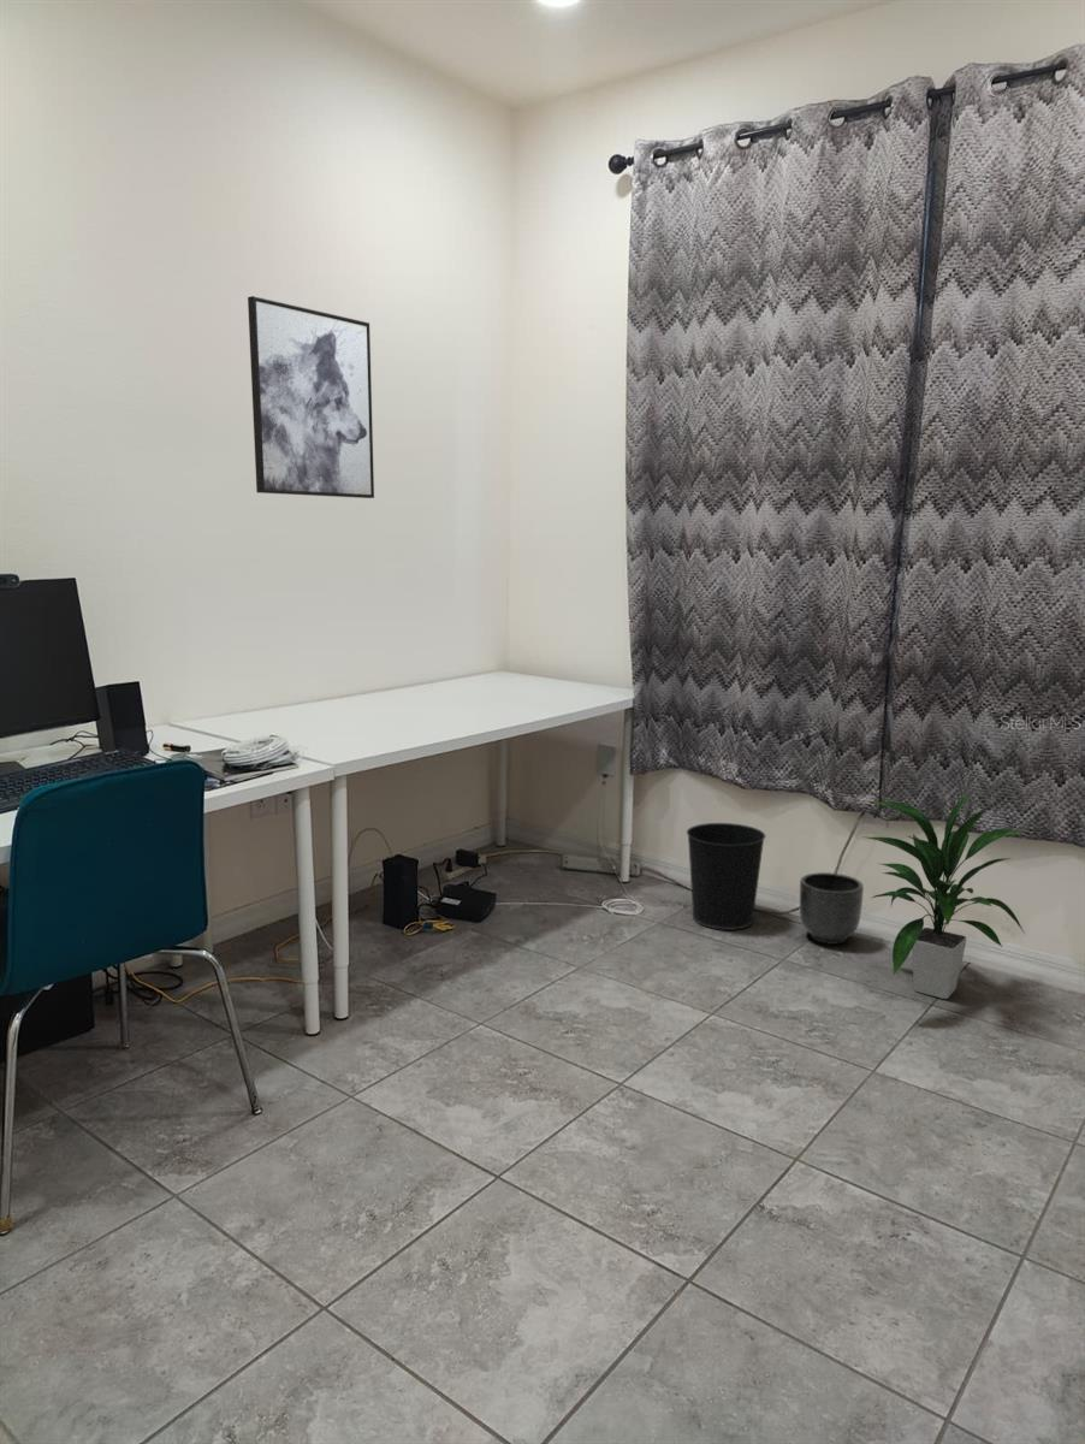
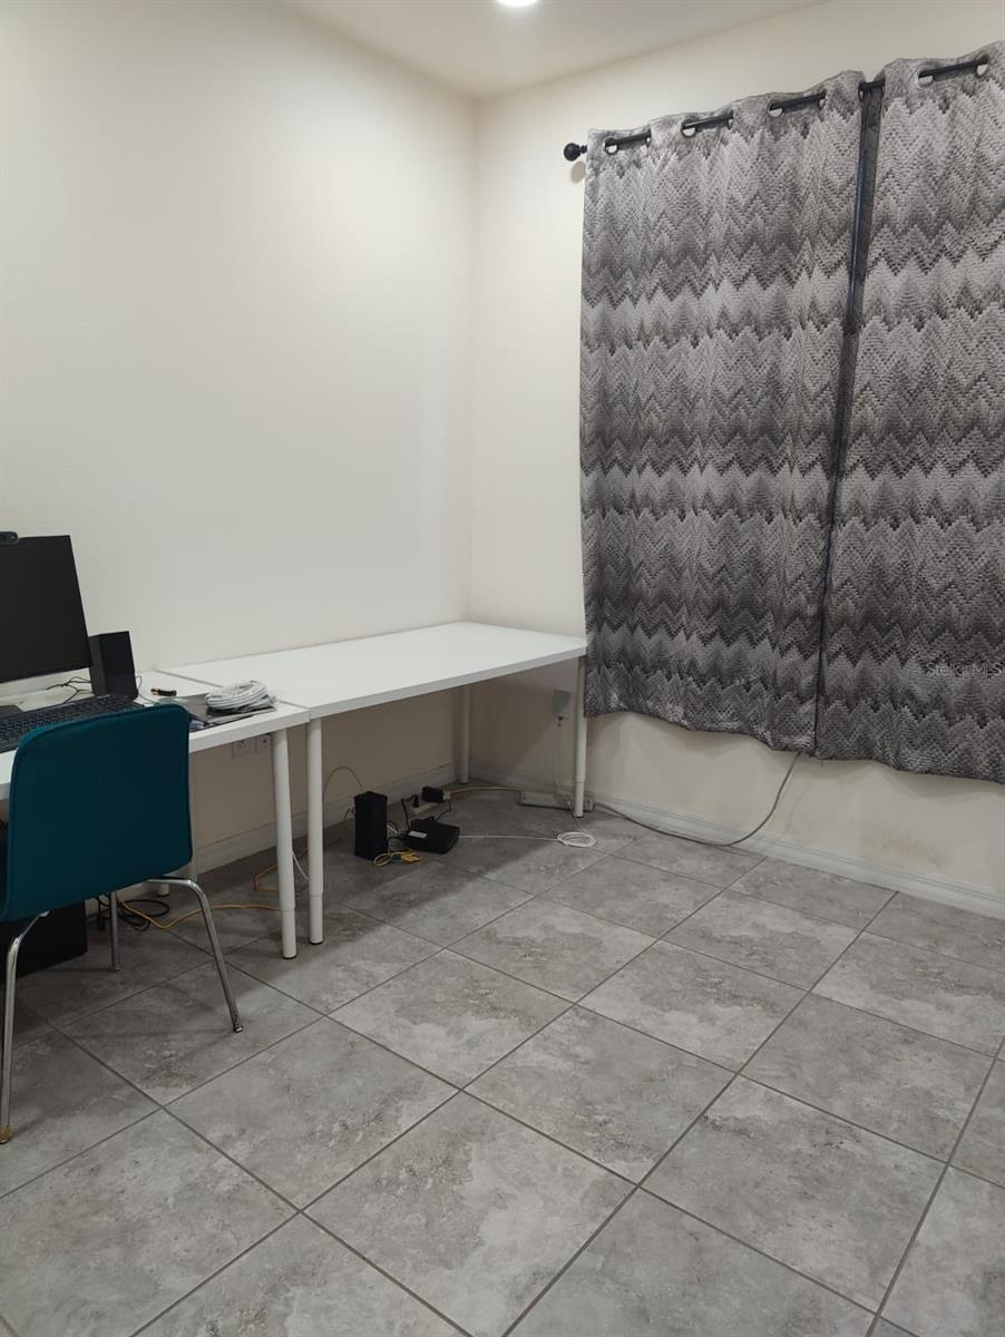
- planter (830, 910)
- wastebasket (724, 876)
- indoor plant (936, 892)
- wall art (315, 404)
